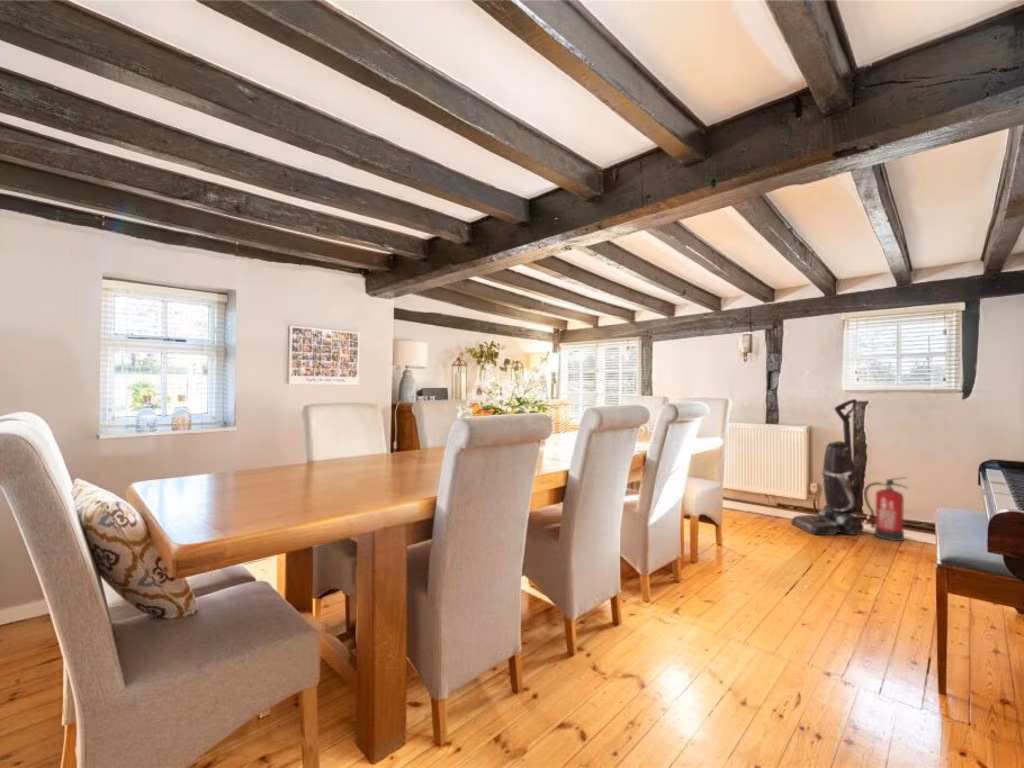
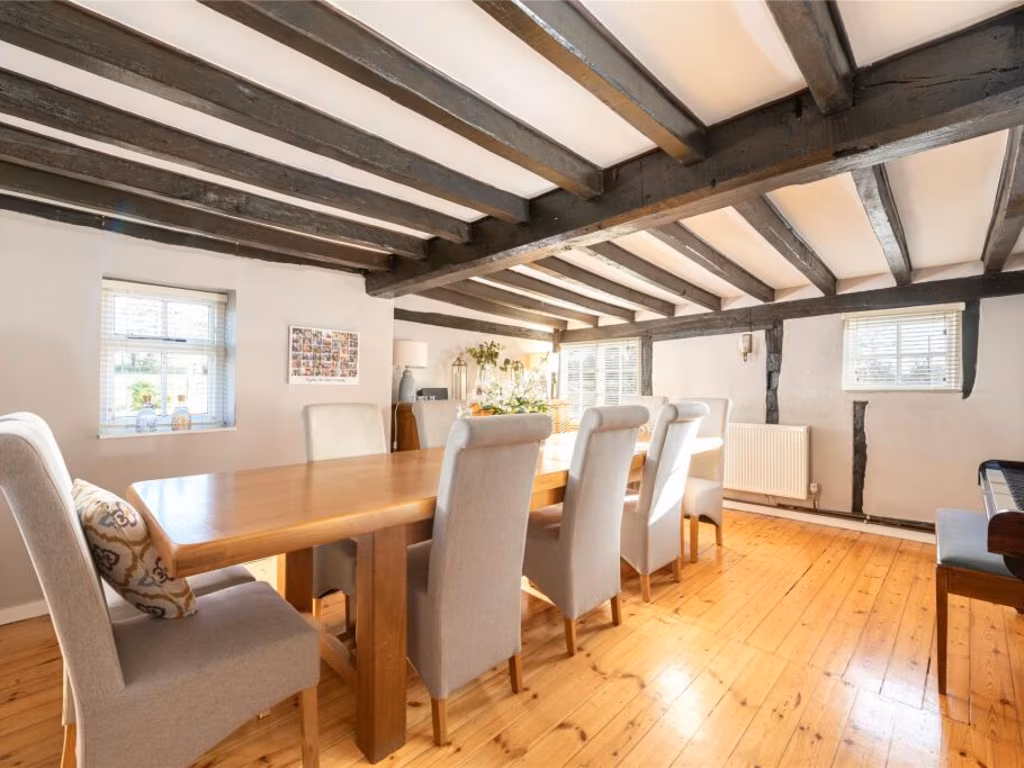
- vacuum cleaner (829, 464)
- fire extinguisher (885, 505)
